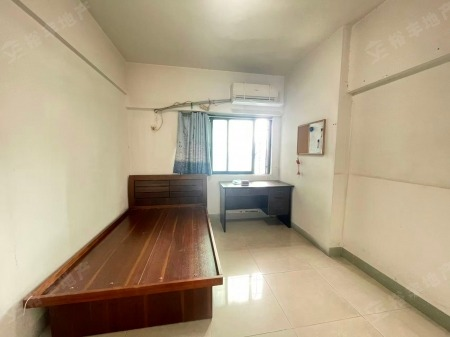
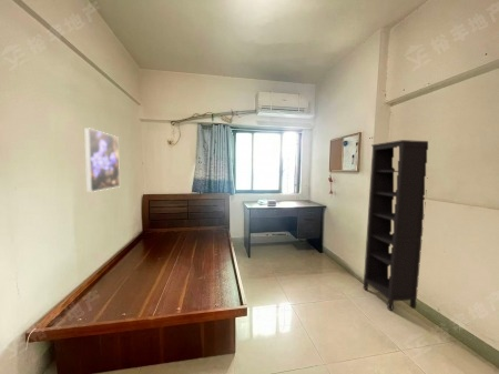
+ bookcase (394, 222)
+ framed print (104, 161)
